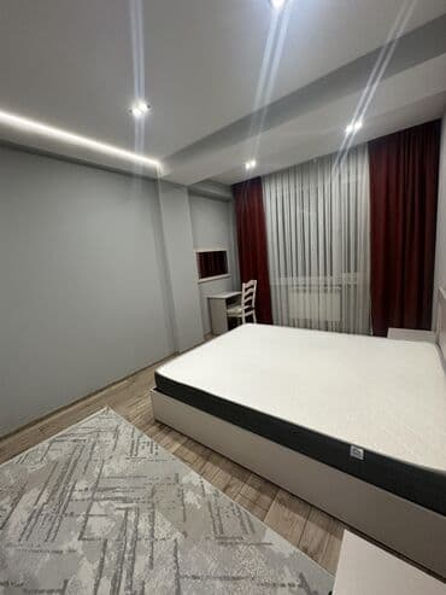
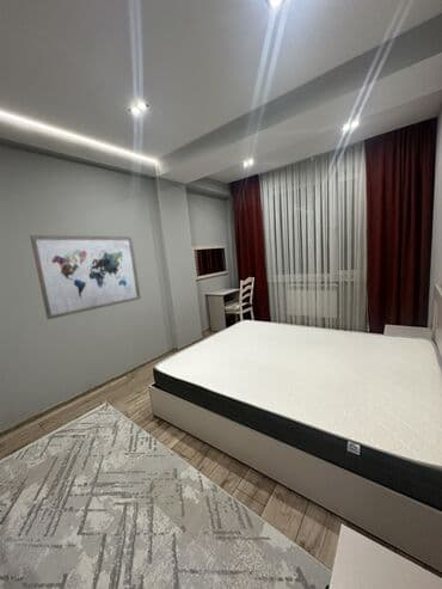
+ wall art (94, 272)
